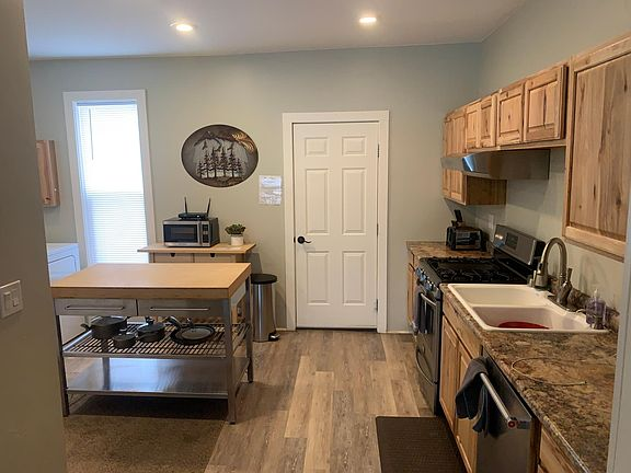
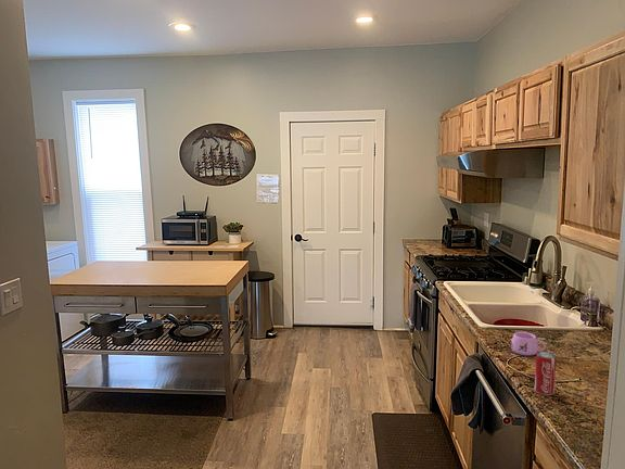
+ beverage can (545, 372)
+ mug (527, 343)
